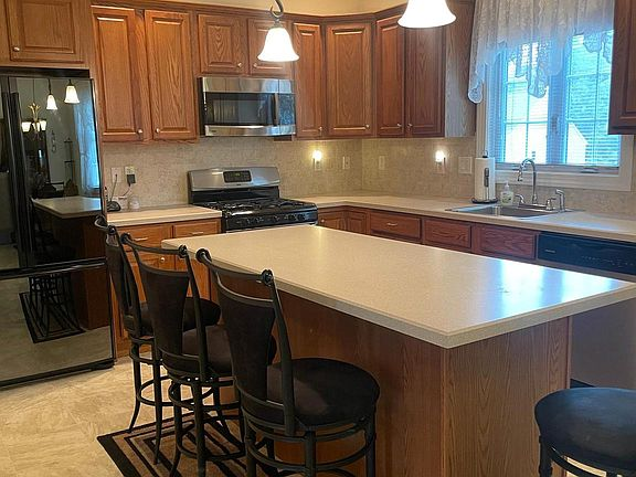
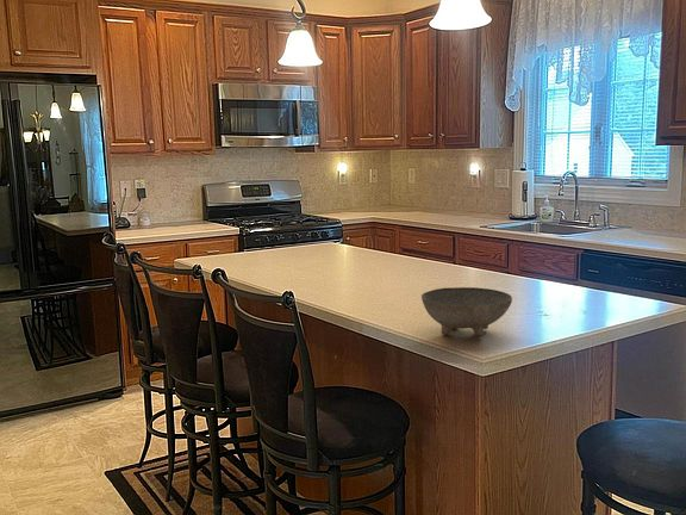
+ bowl (466, 314)
